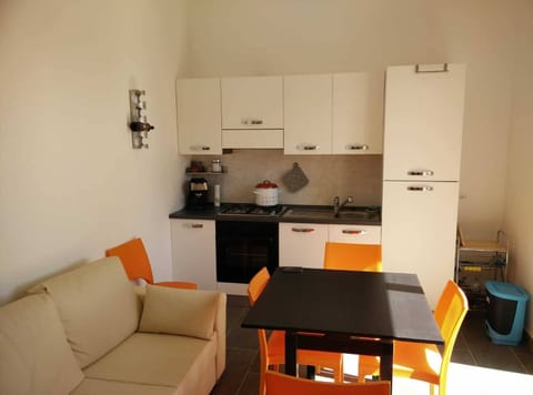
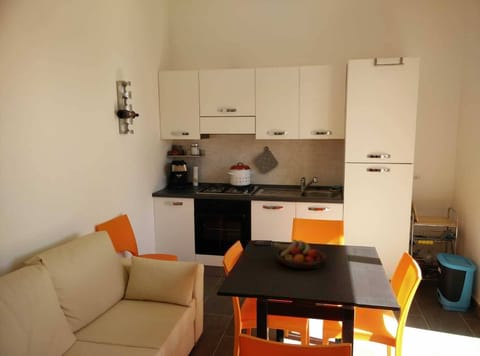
+ fruit bowl (300, 252)
